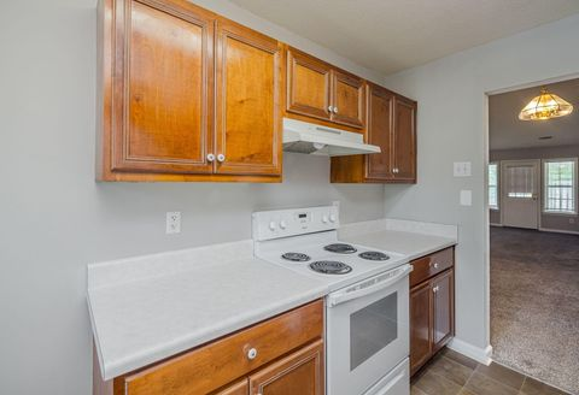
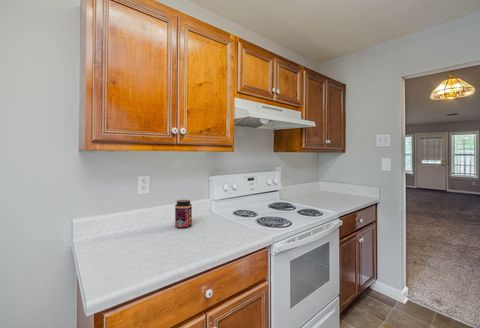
+ jar (183, 213)
